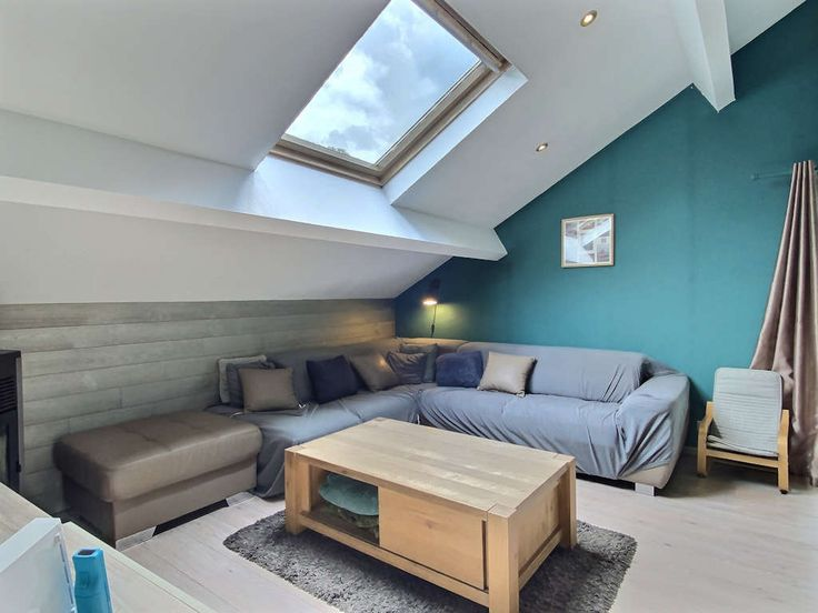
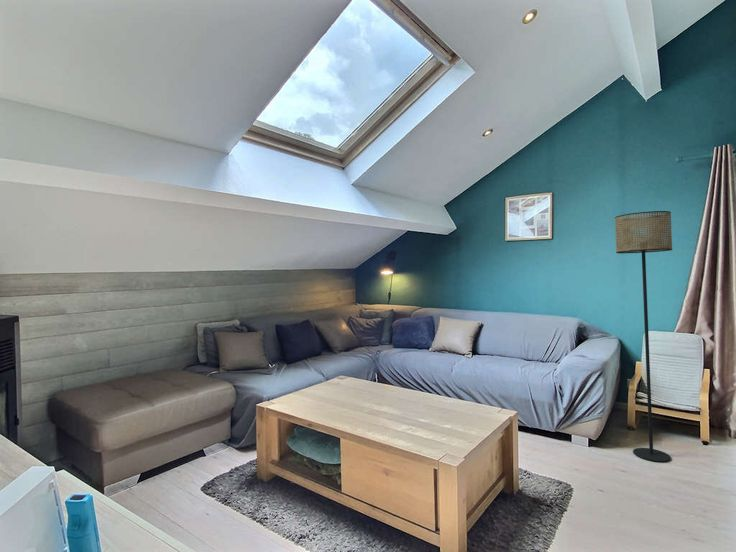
+ floor lamp (646, 334)
